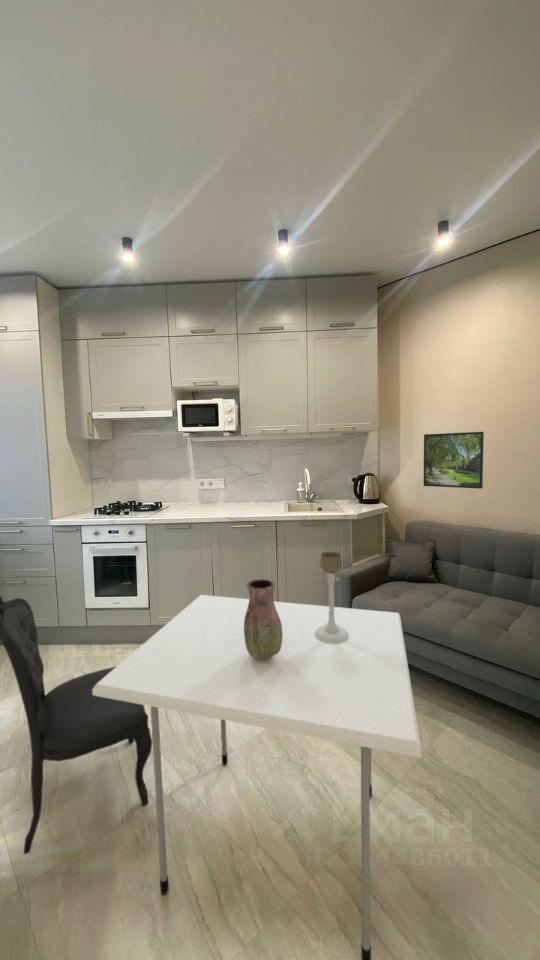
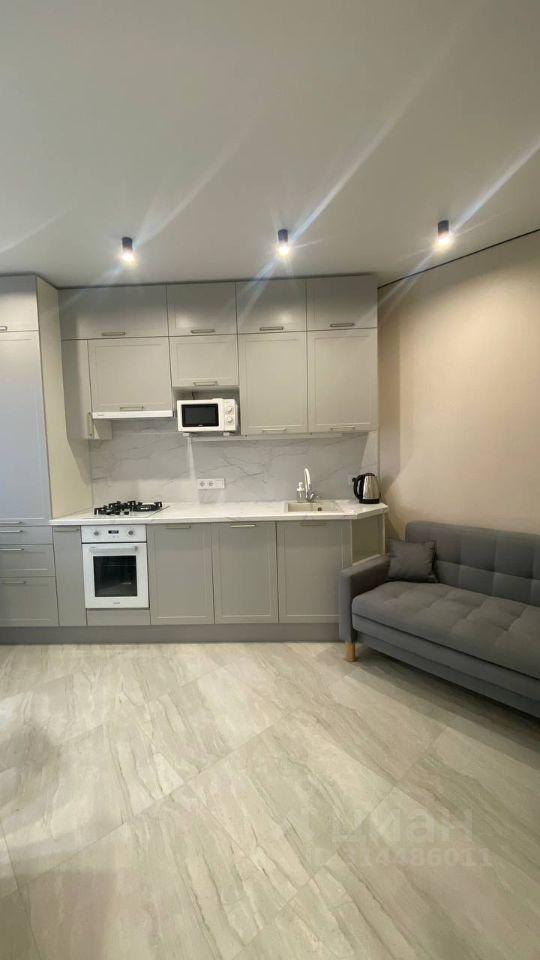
- dining table (273, 729)
- dining chair (86, 688)
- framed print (452, 460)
- vase (263, 620)
- candle holder (331, 594)
